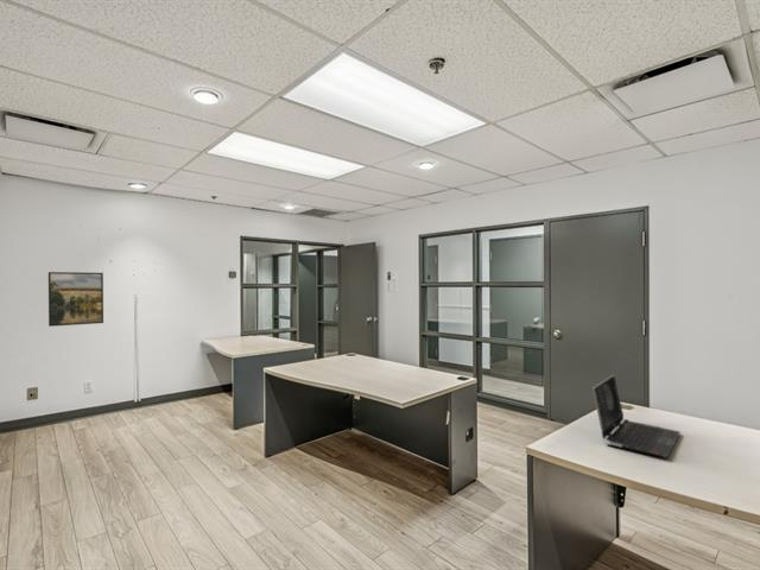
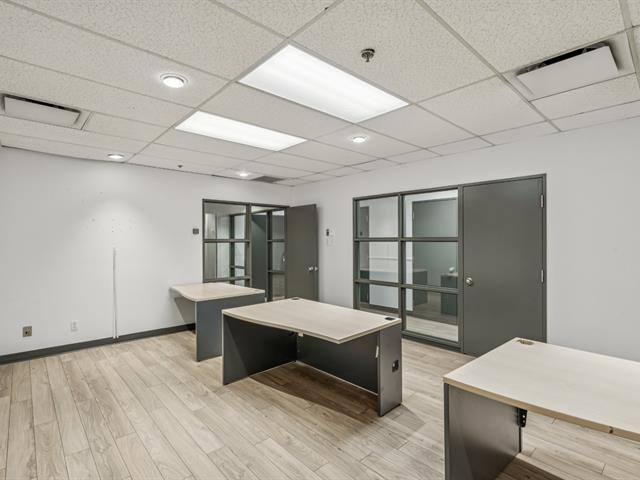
- laptop computer (634, 422)
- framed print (76, 298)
